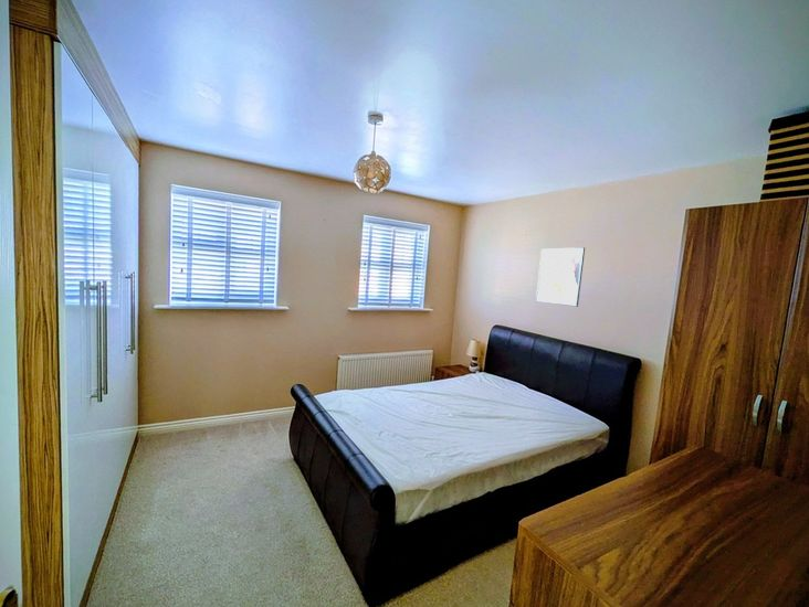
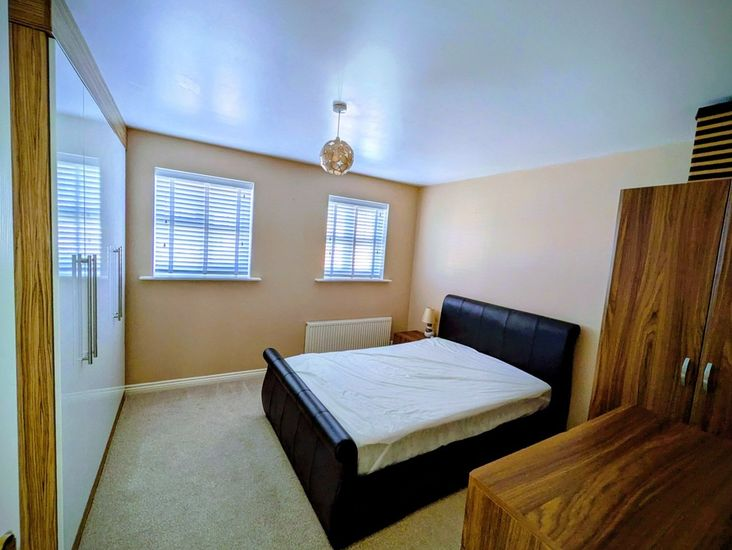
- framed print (558, 276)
